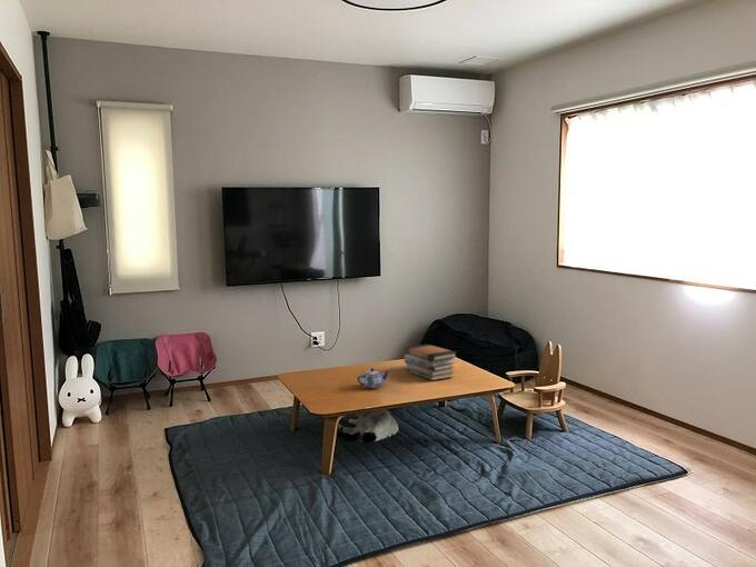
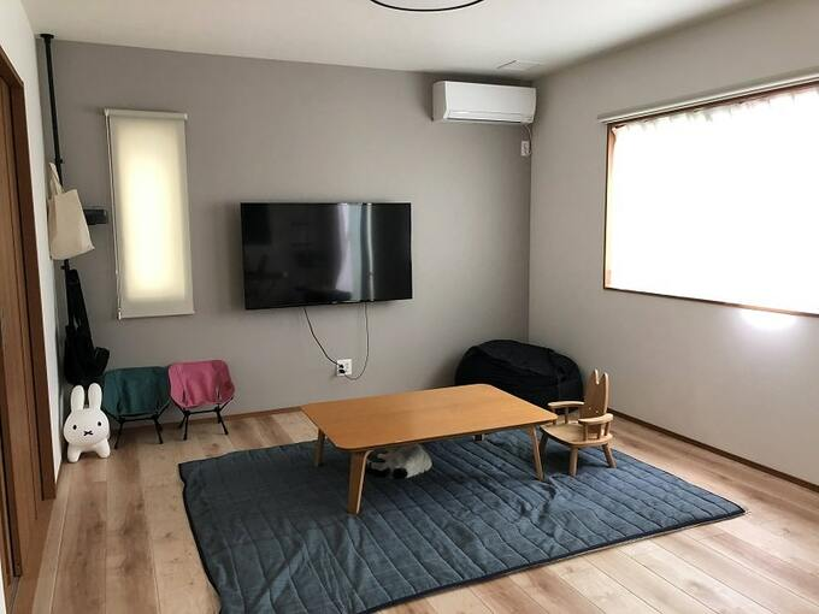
- teapot (374, 377)
- book stack (429, 361)
